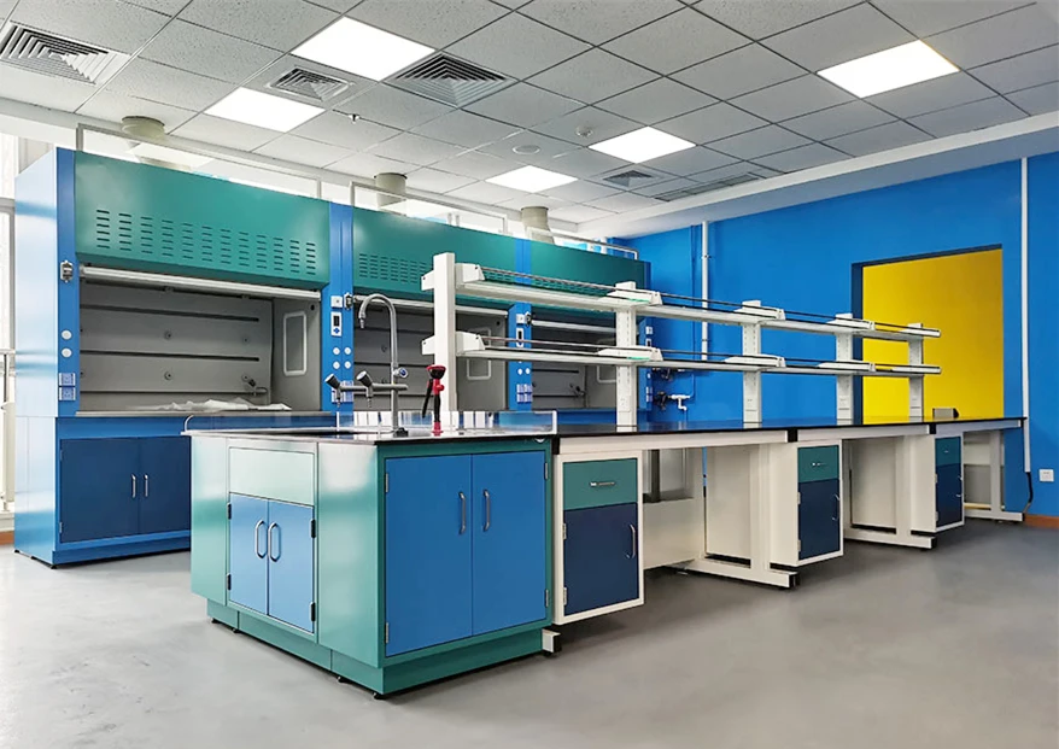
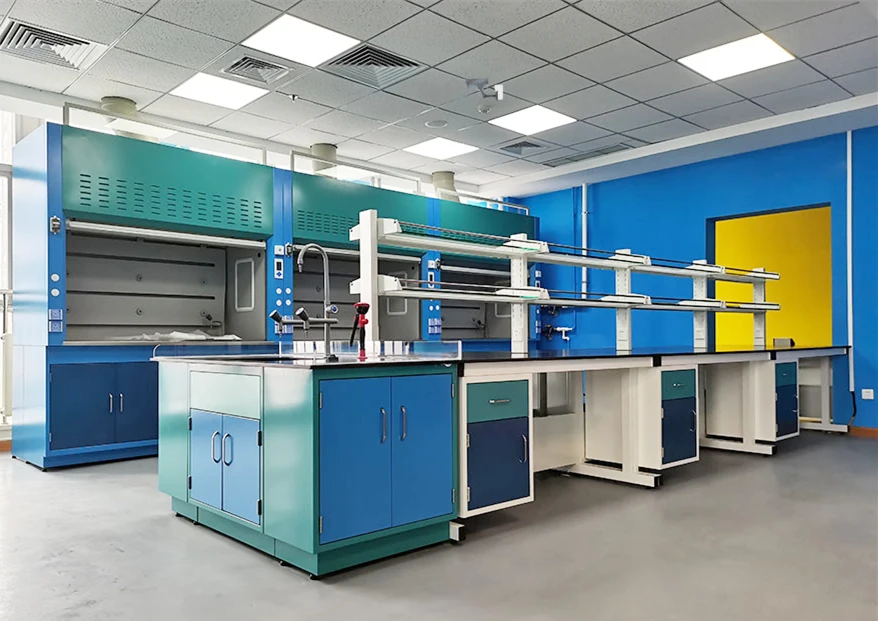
+ security camera (483, 93)
